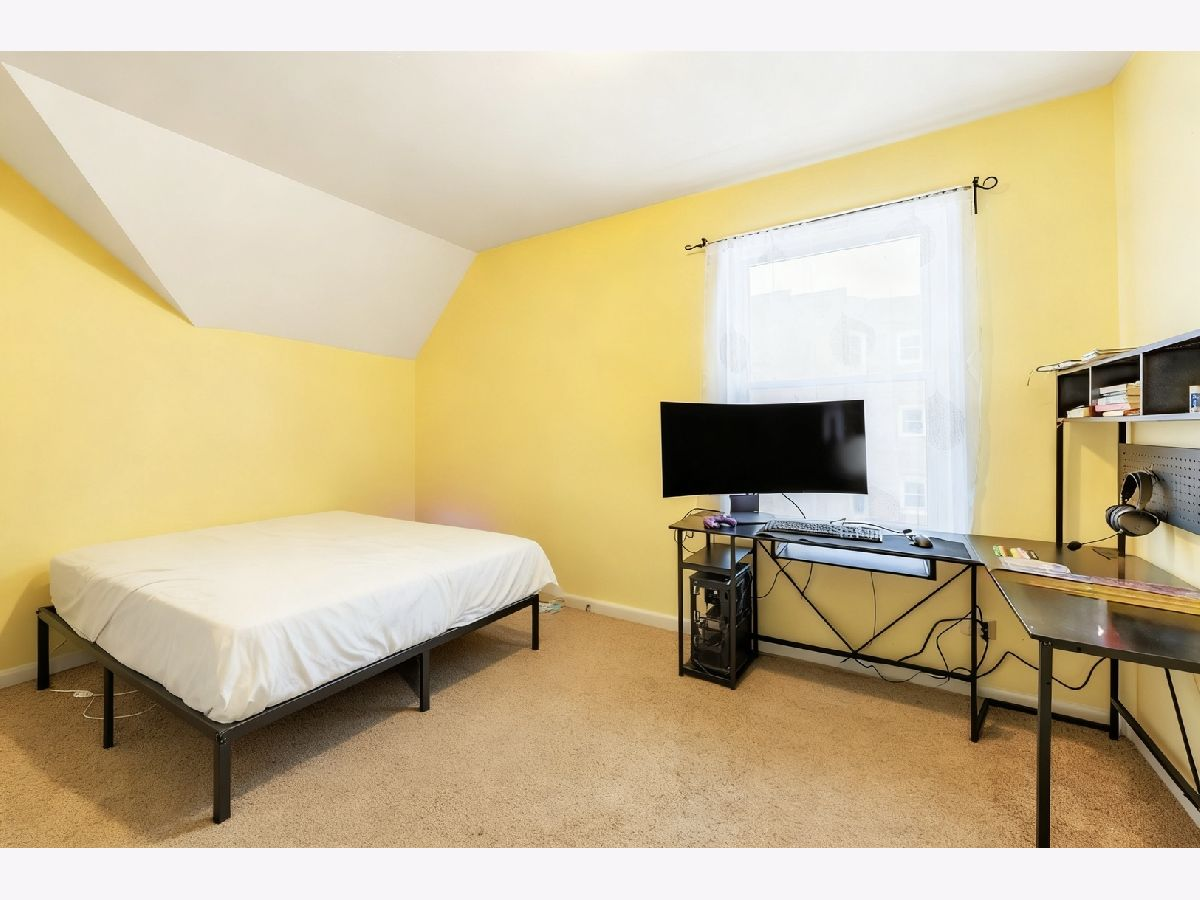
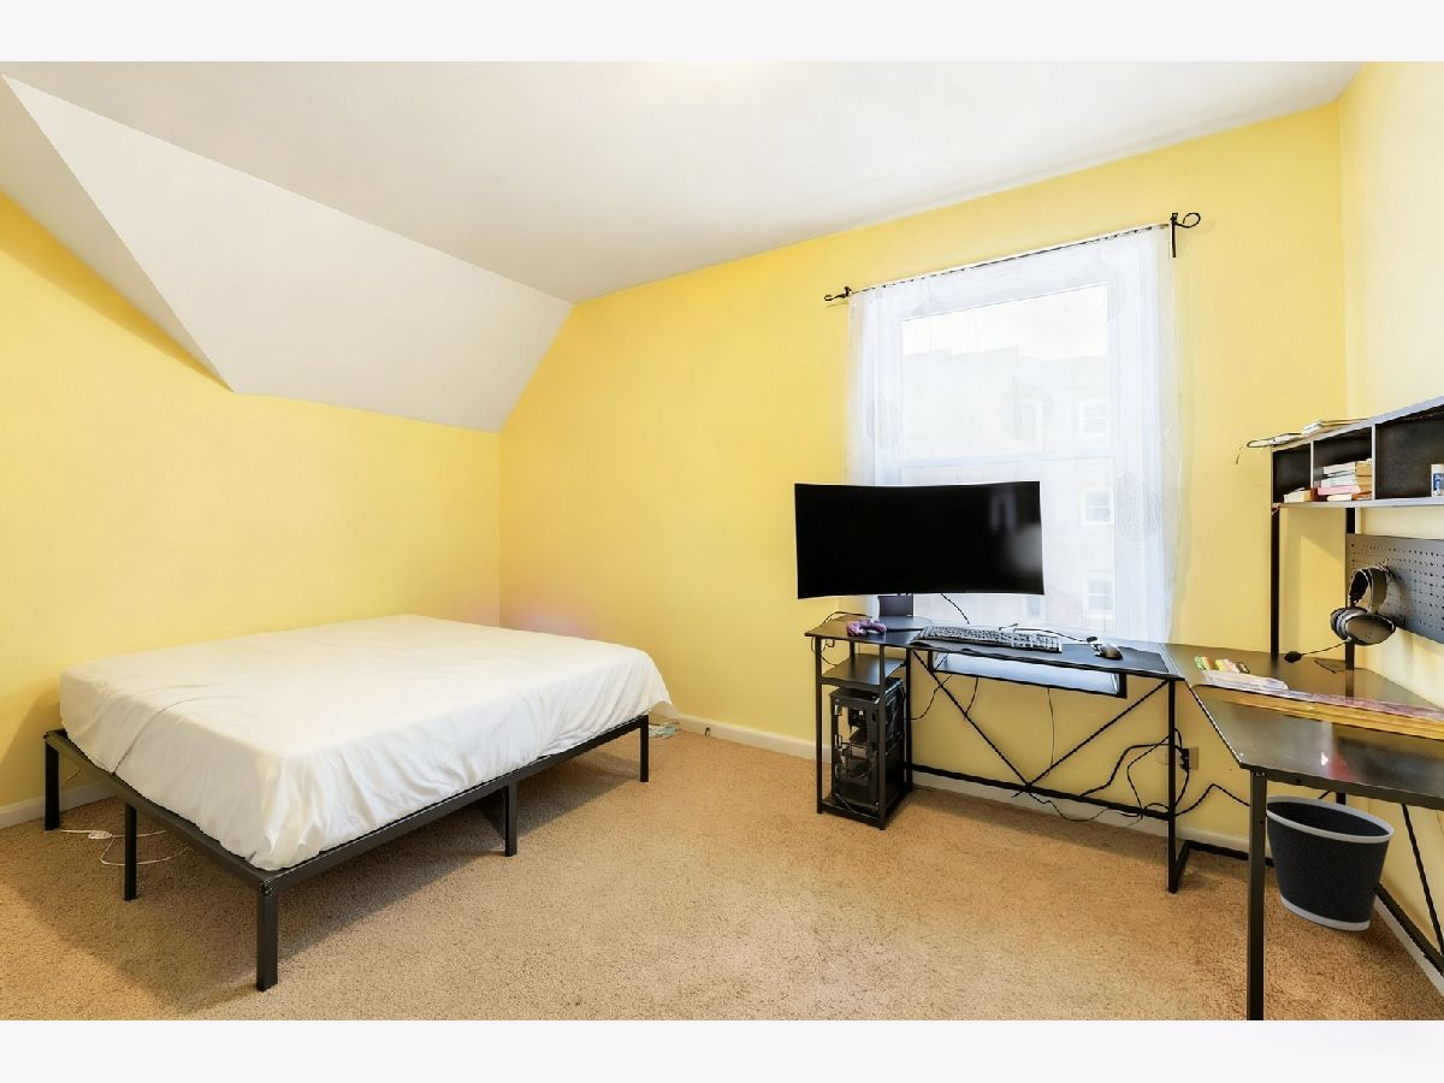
+ wastebasket (1322, 863)
